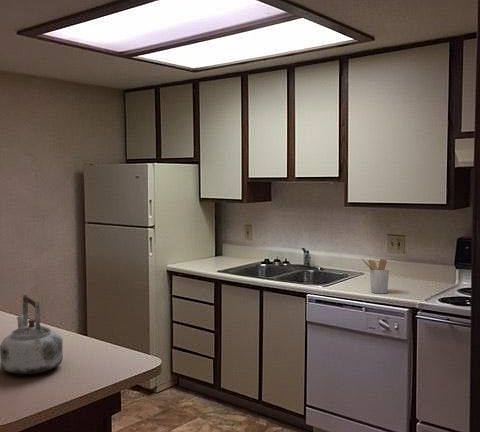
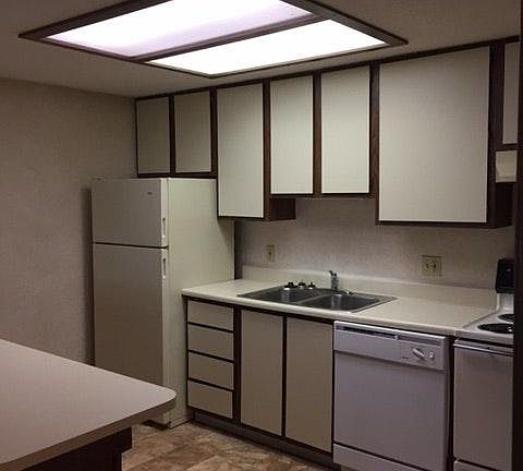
- utensil holder (374, 274)
- kettle (29, 331)
